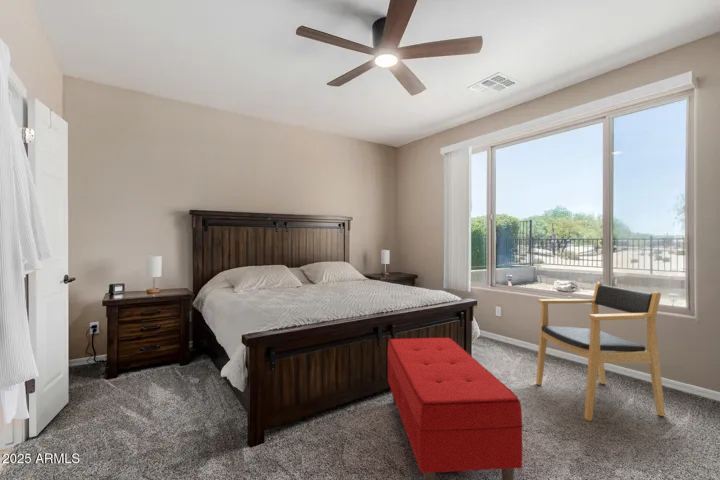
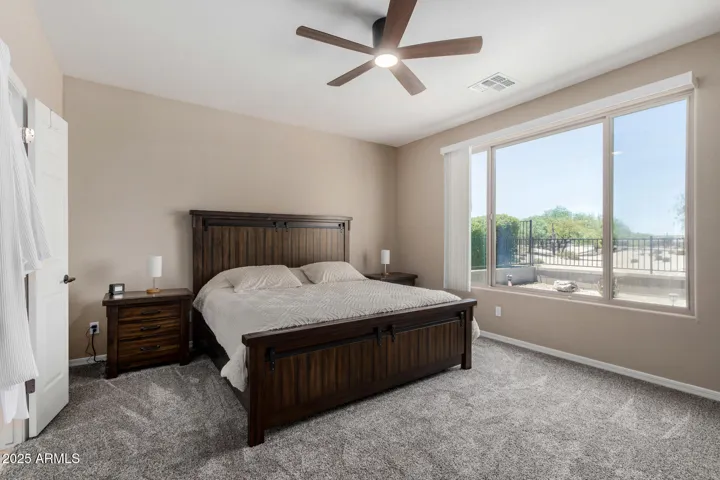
- bench (439, 400)
- armchair (595, 343)
